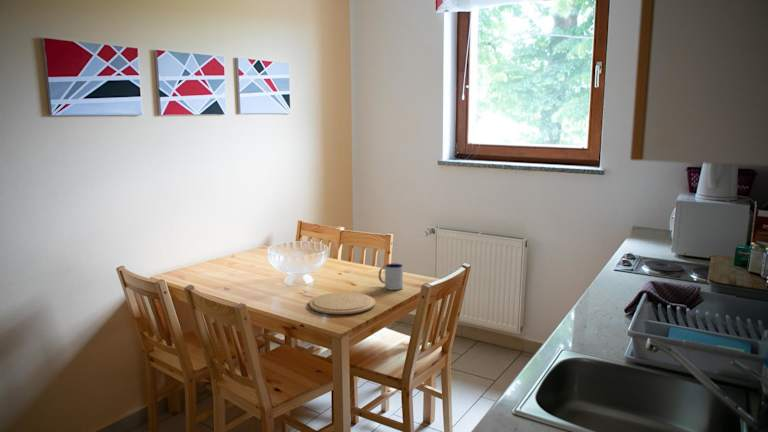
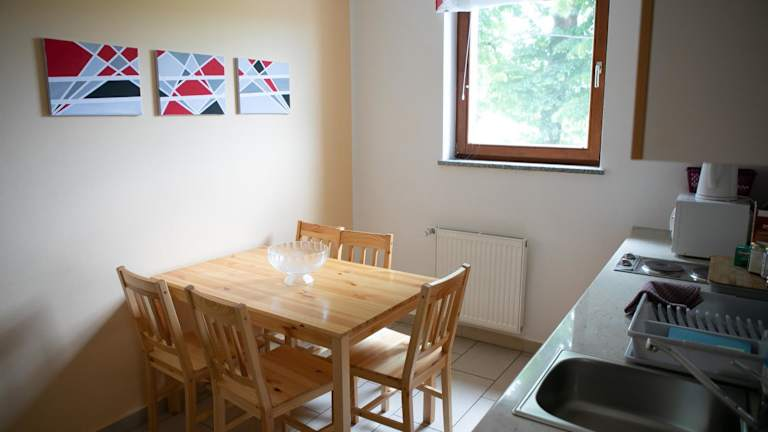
- mug (390, 276)
- plate (342, 302)
